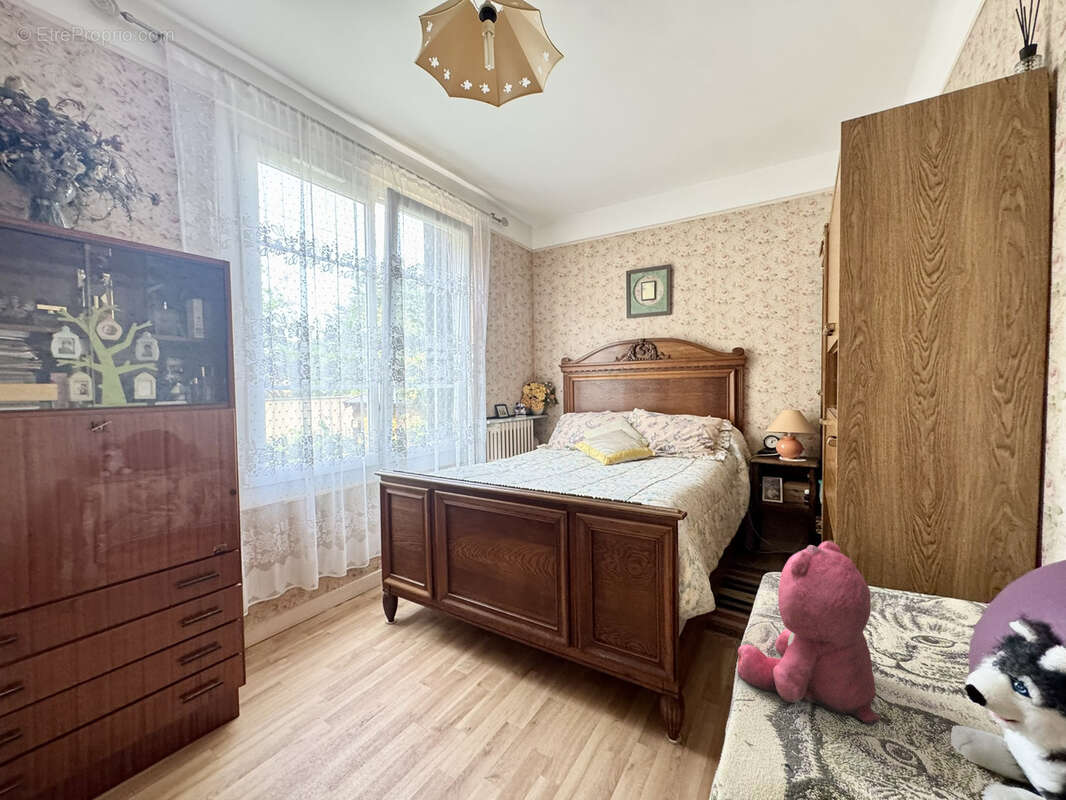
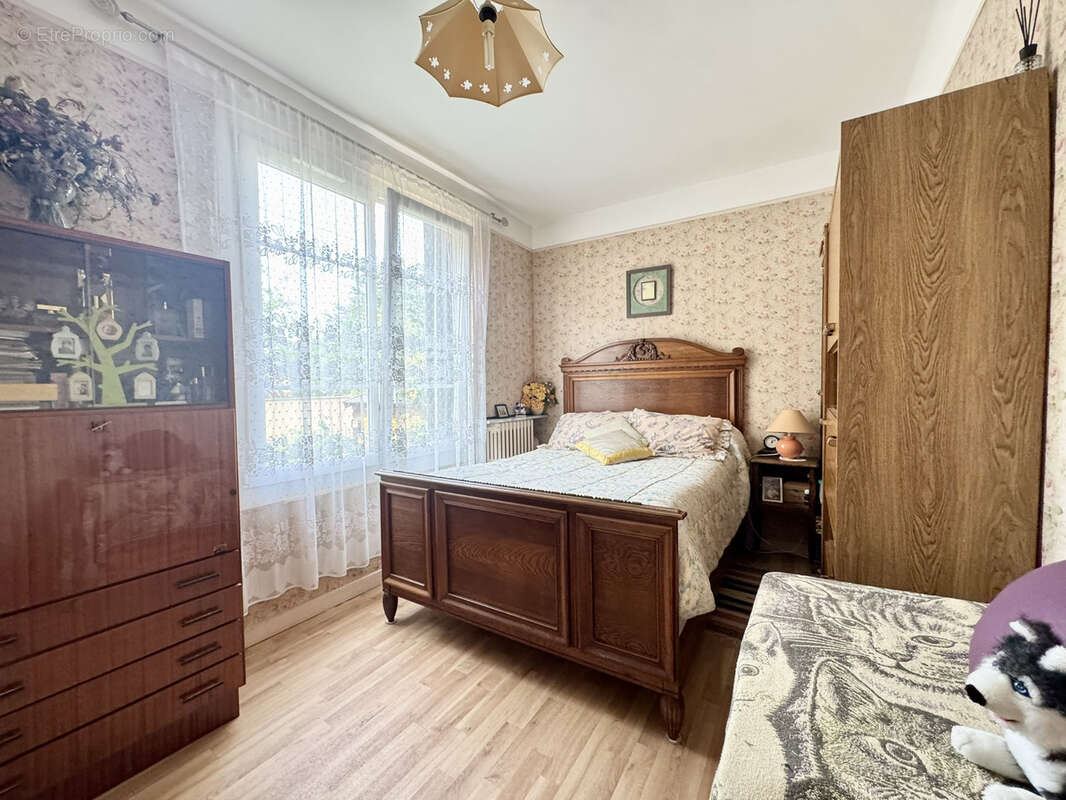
- teddy bear (811, 612)
